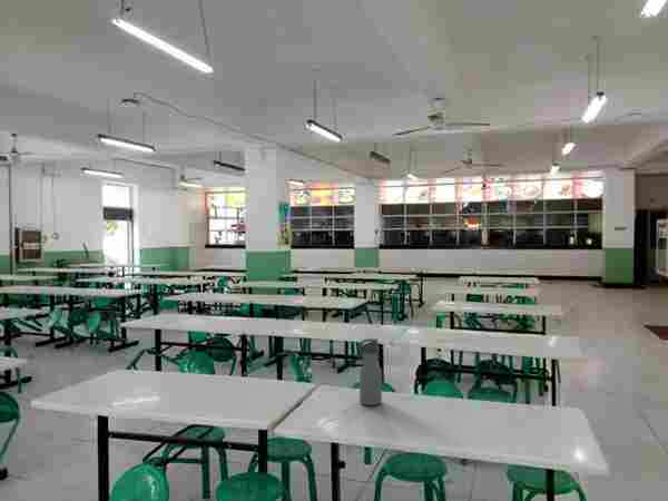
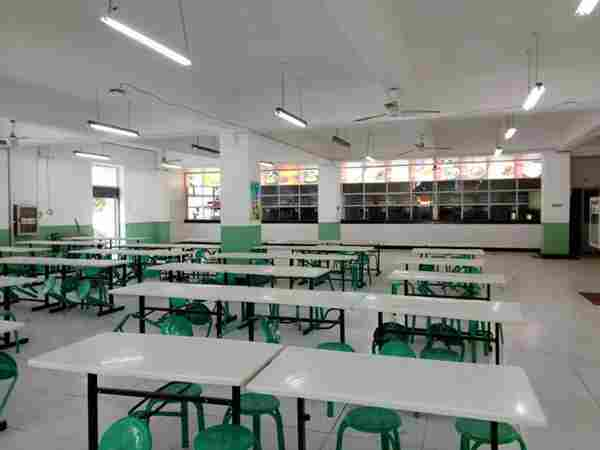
- water bottle (370, 370)
